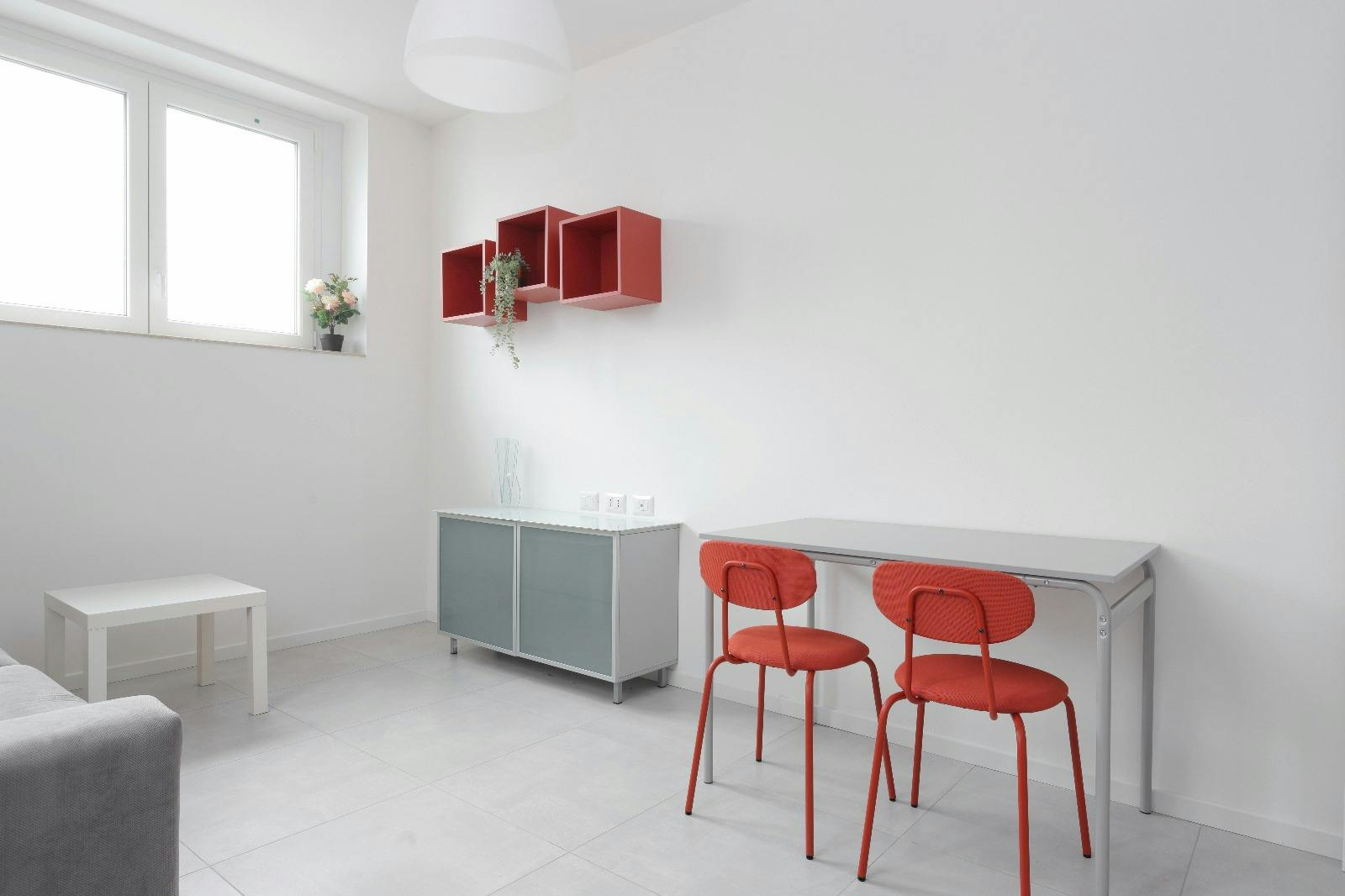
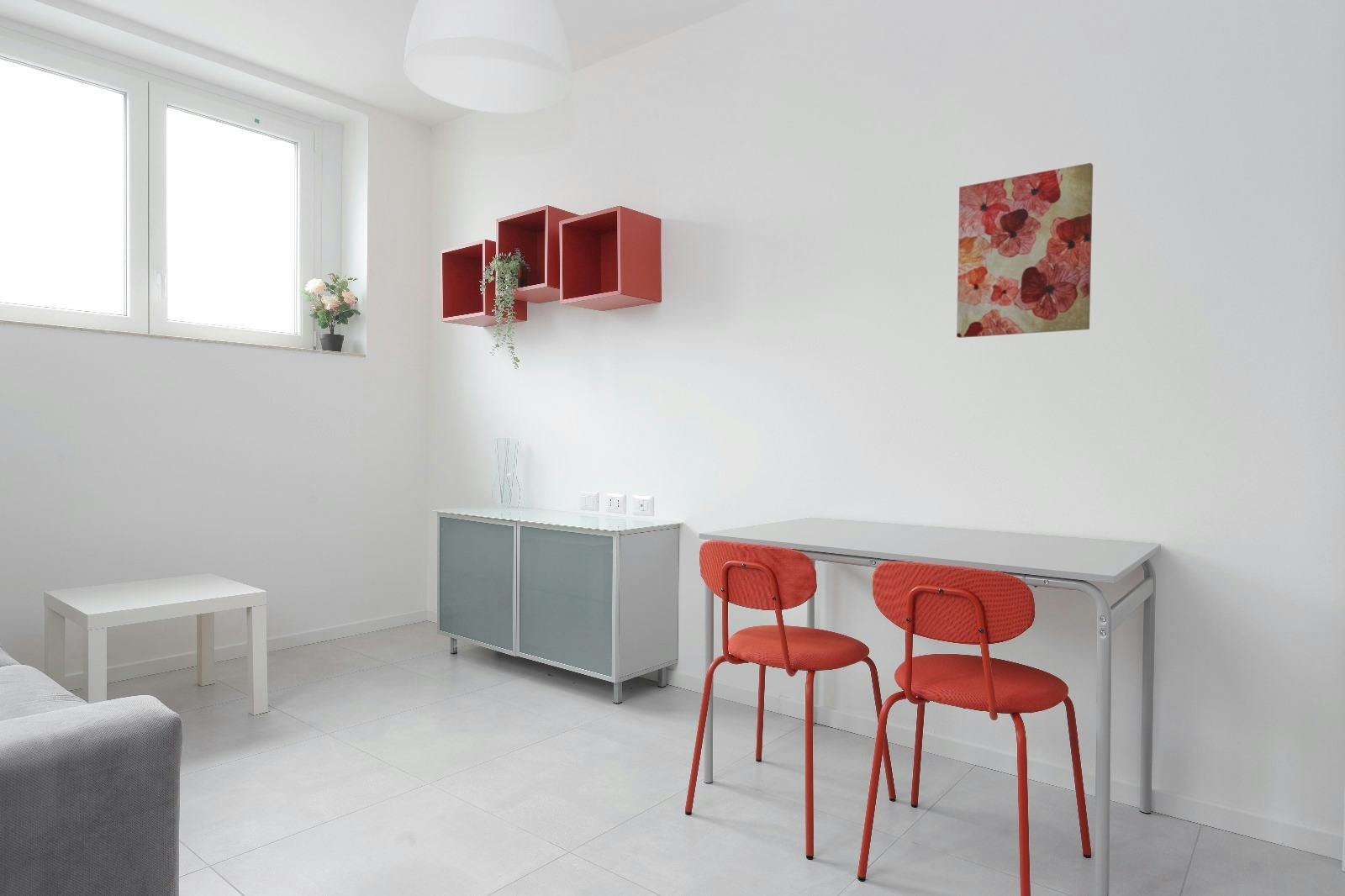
+ wall art (1021, 255)
